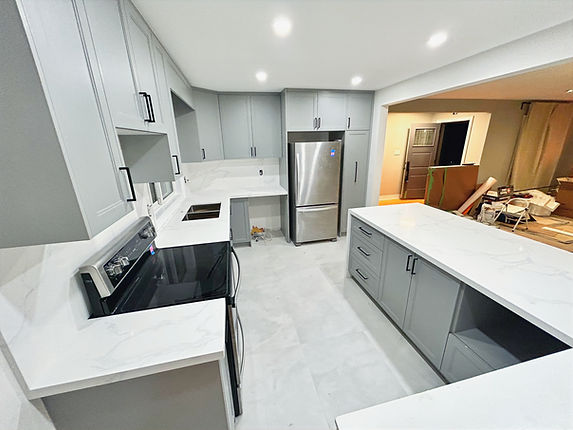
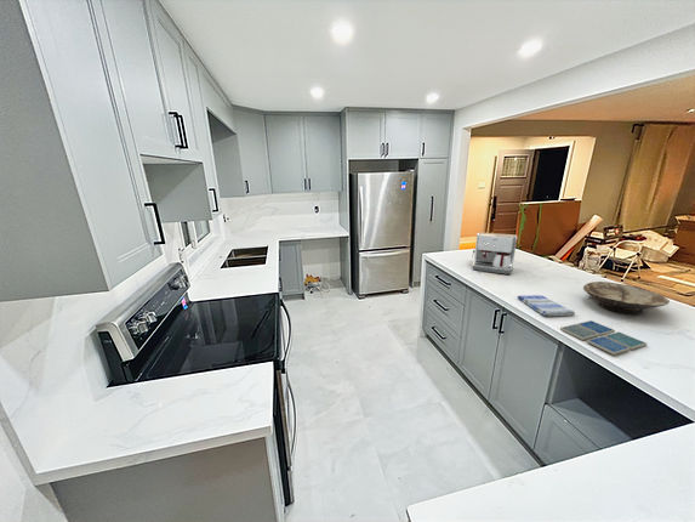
+ dish towel (543, 303)
+ bowl (621, 299)
+ drink coaster (600, 336)
+ coffee maker (494, 251)
